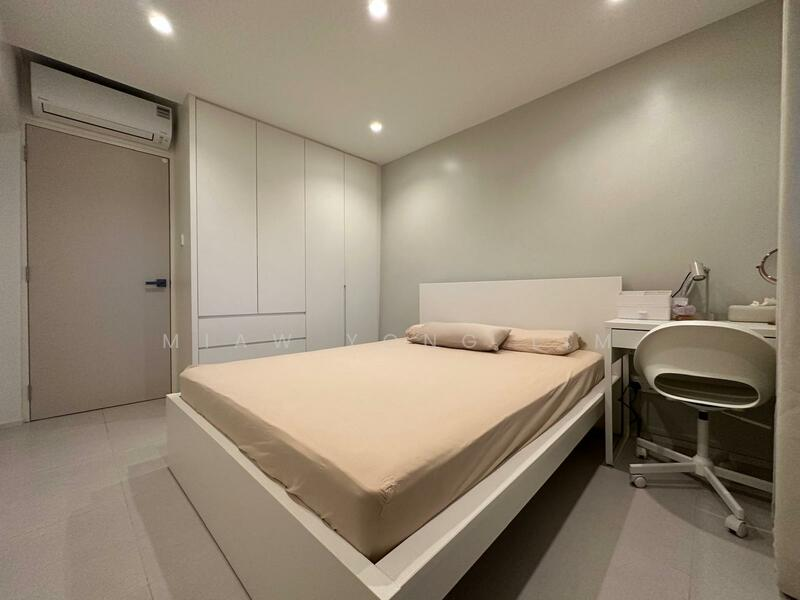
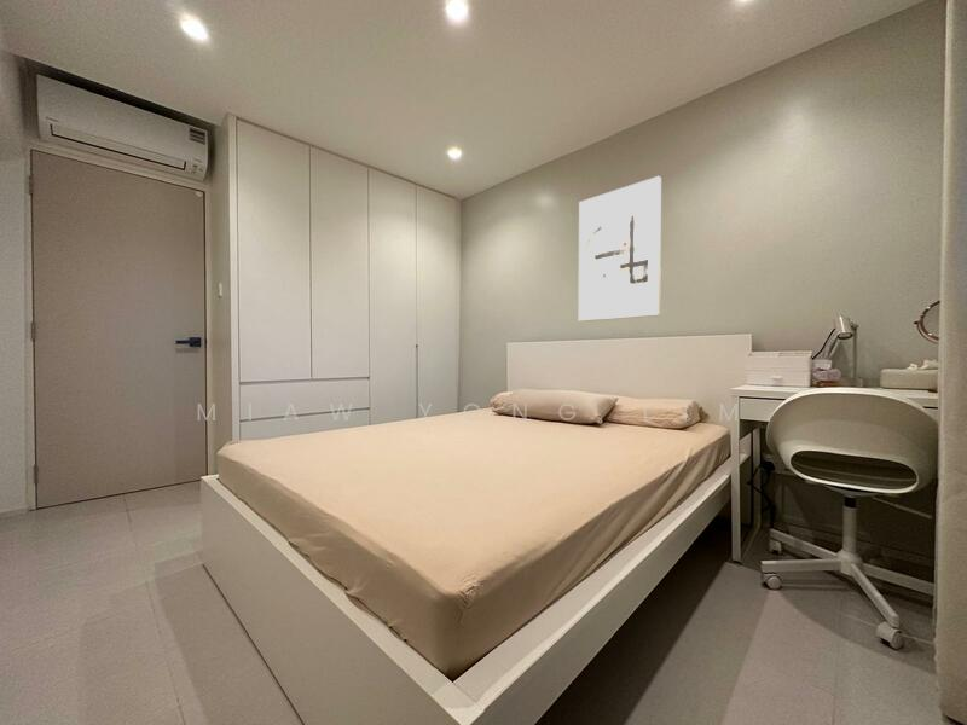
+ wall art (616, 254)
